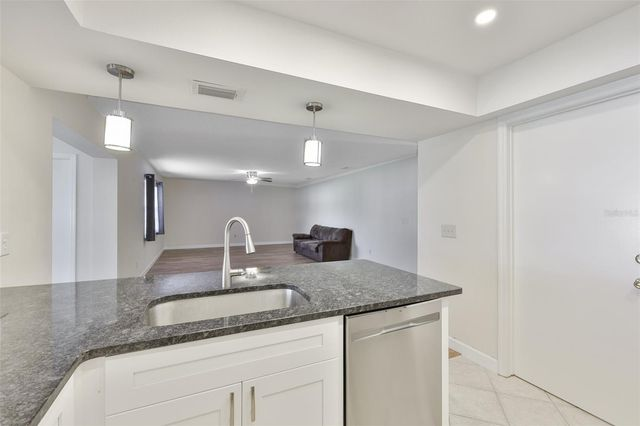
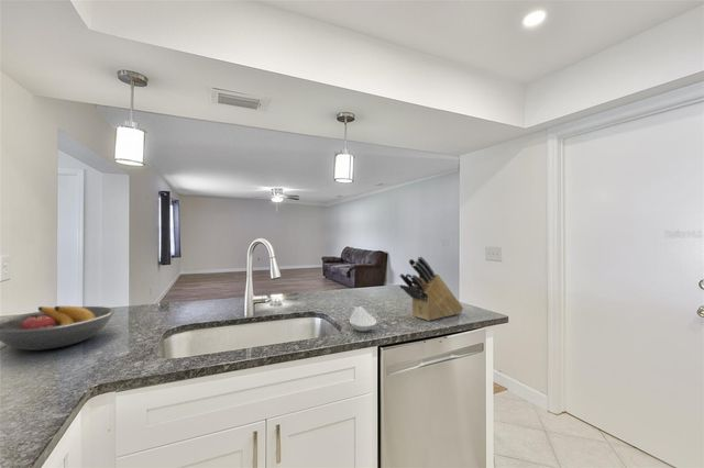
+ fruit bowl (57, 326)
+ spoon rest (360, 317)
+ knife block (431, 286)
